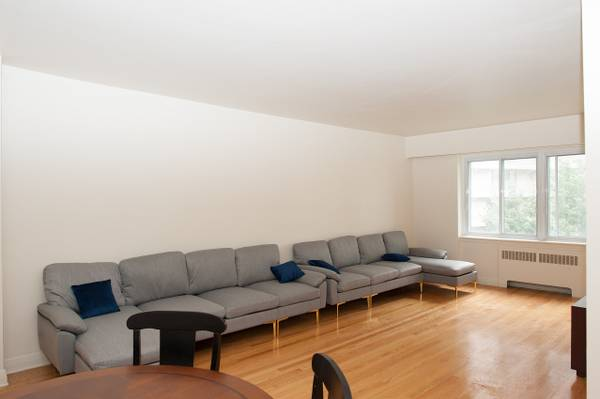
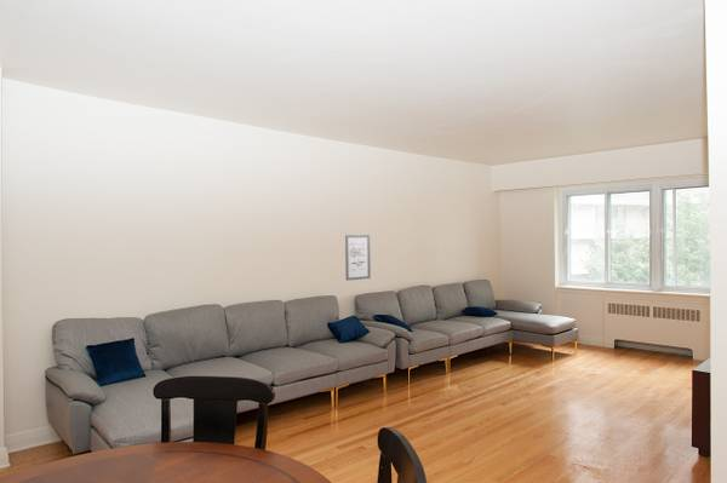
+ wall art (357, 257)
